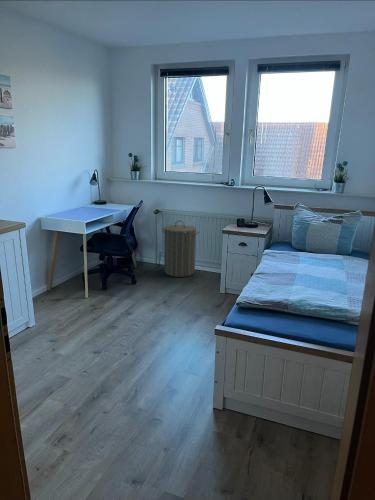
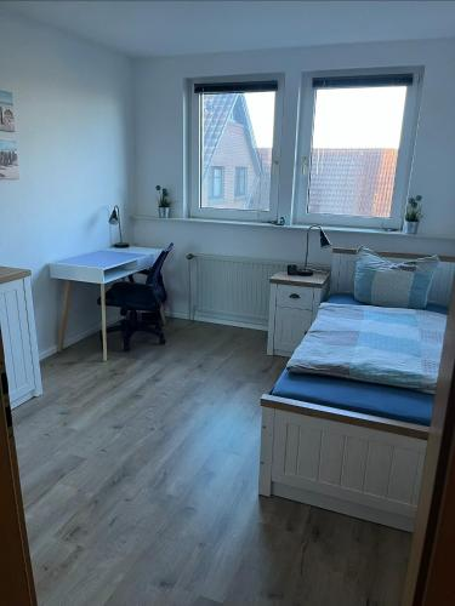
- laundry hamper (180, 246)
